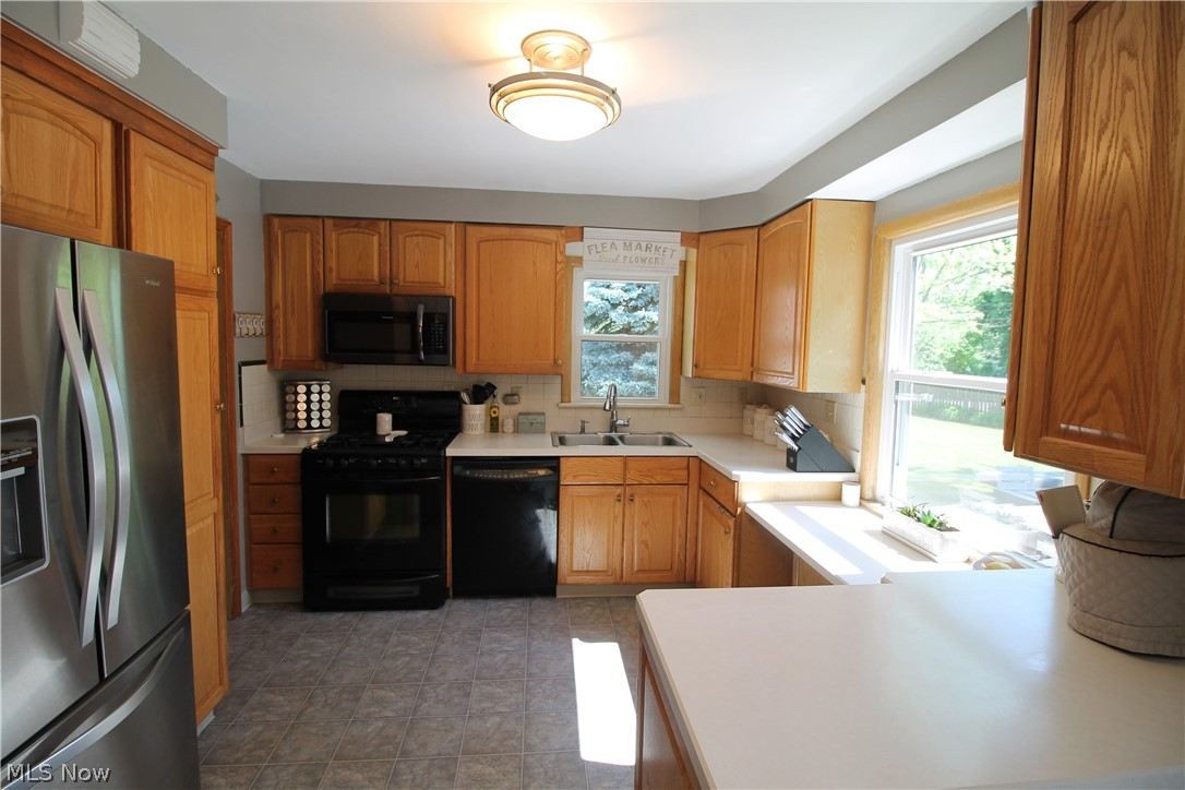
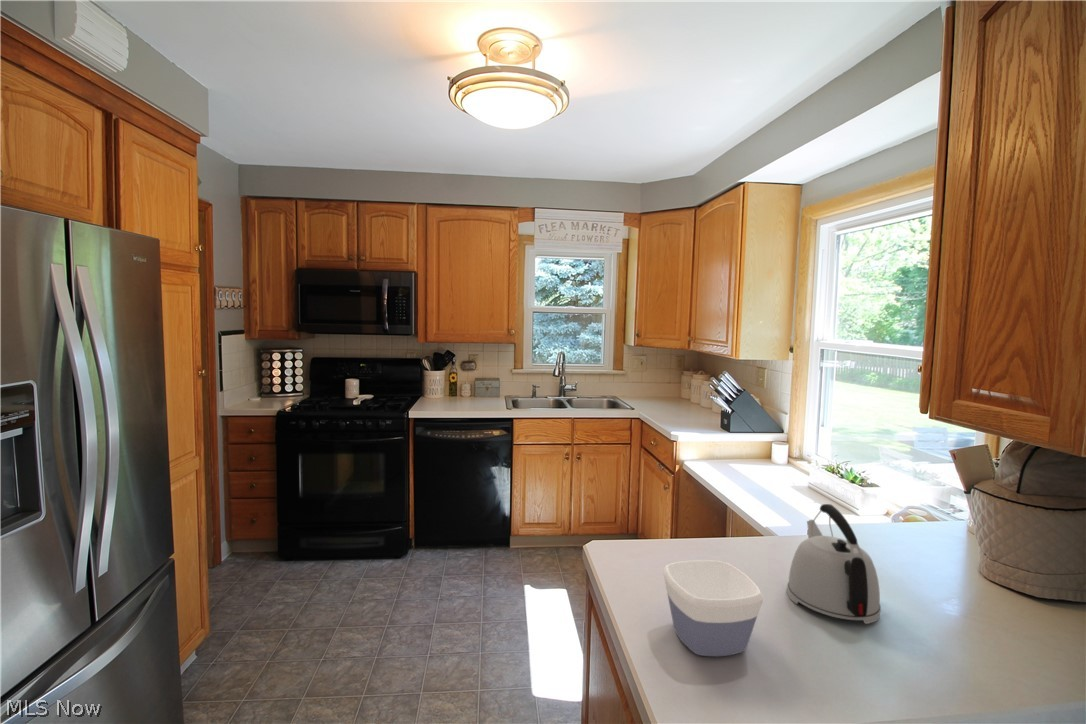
+ bowl (709, 608)
+ kettle (833, 554)
